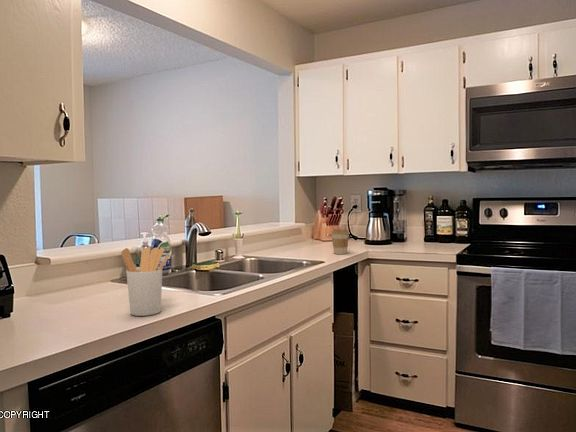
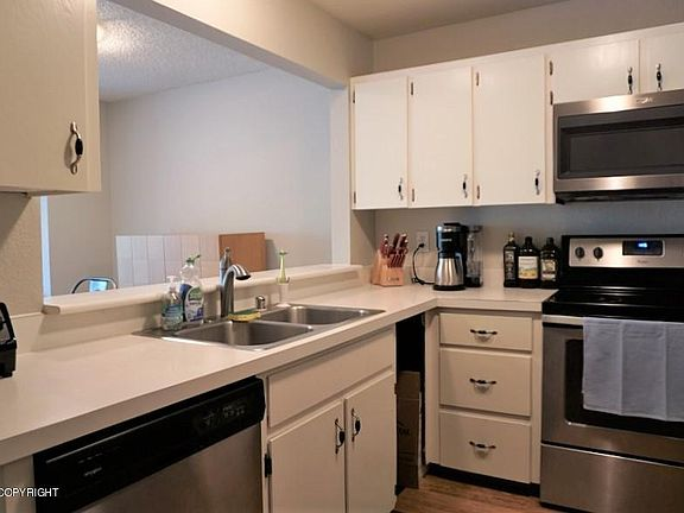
- coffee cup (340, 240)
- utensil holder (147, 278)
